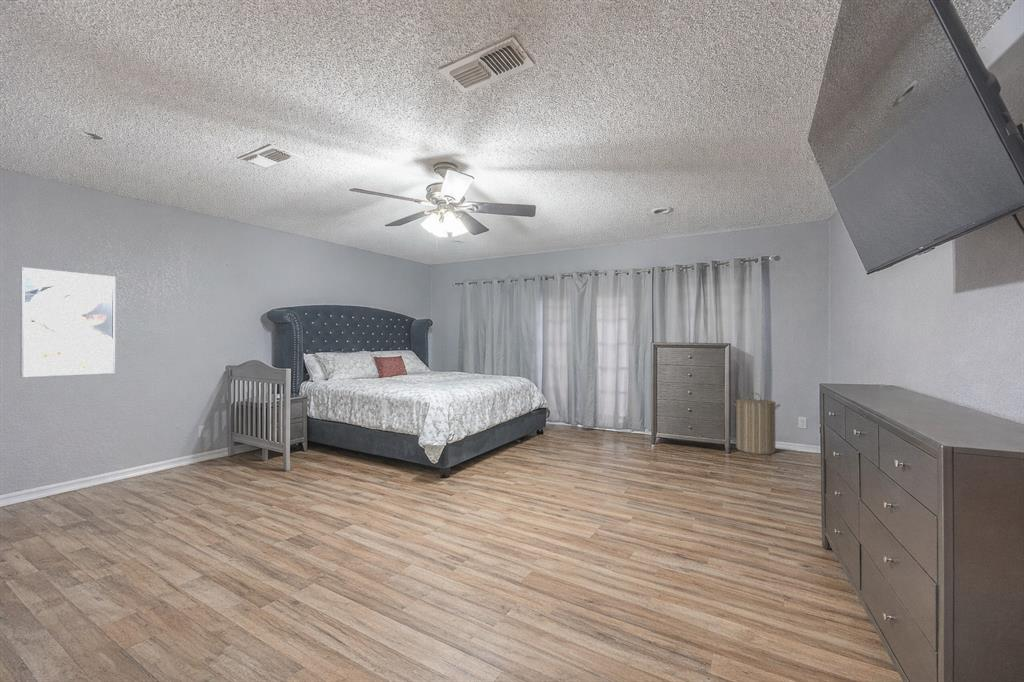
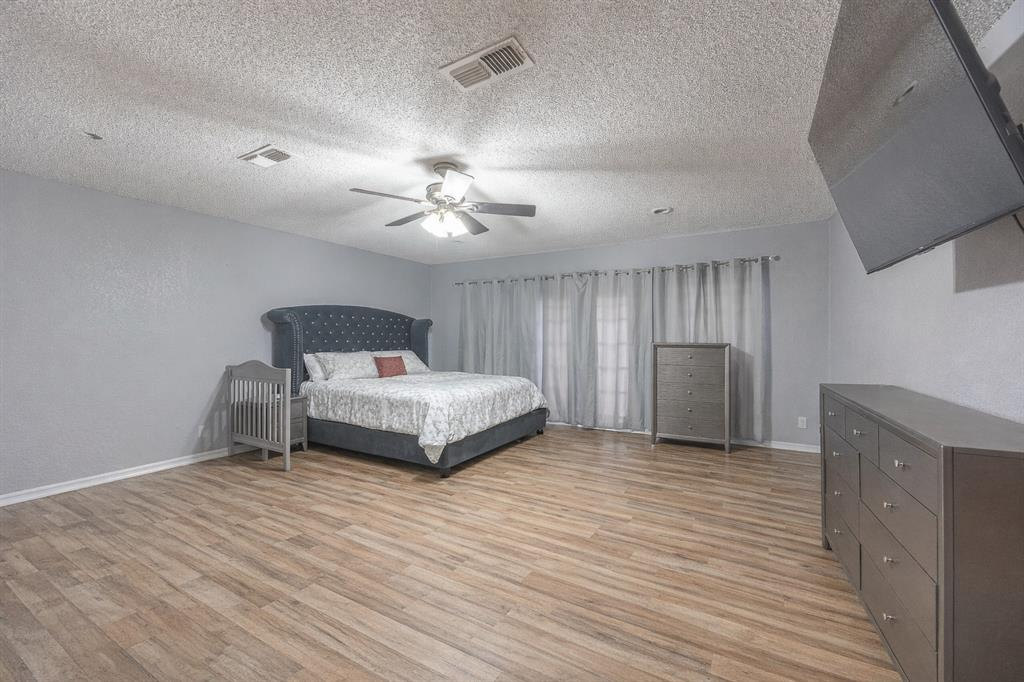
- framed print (71, 323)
- laundry hamper (755, 421)
